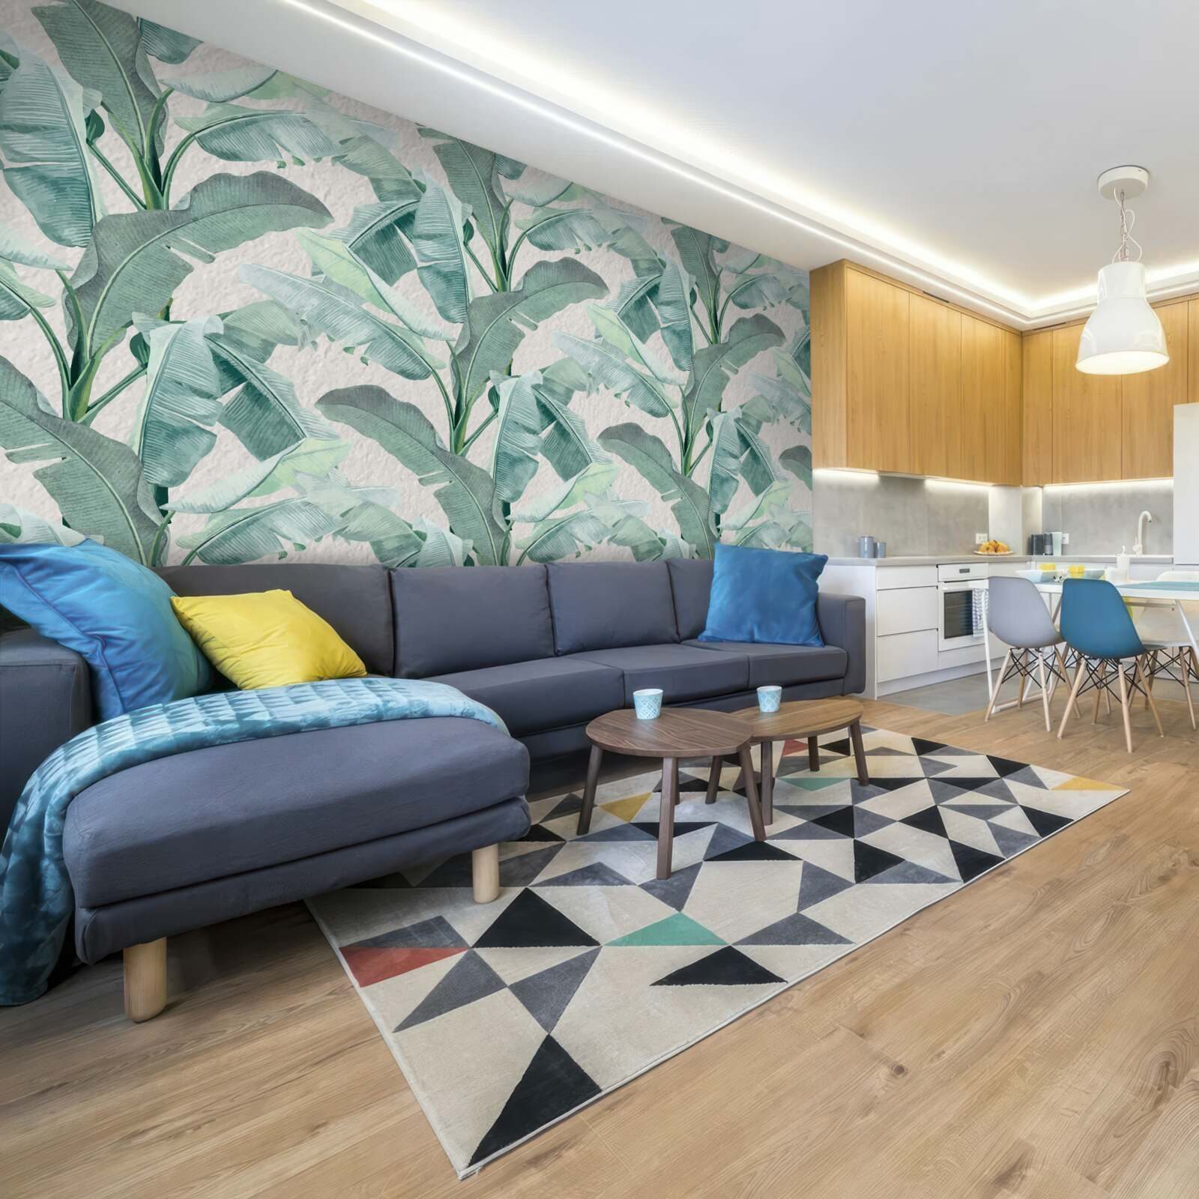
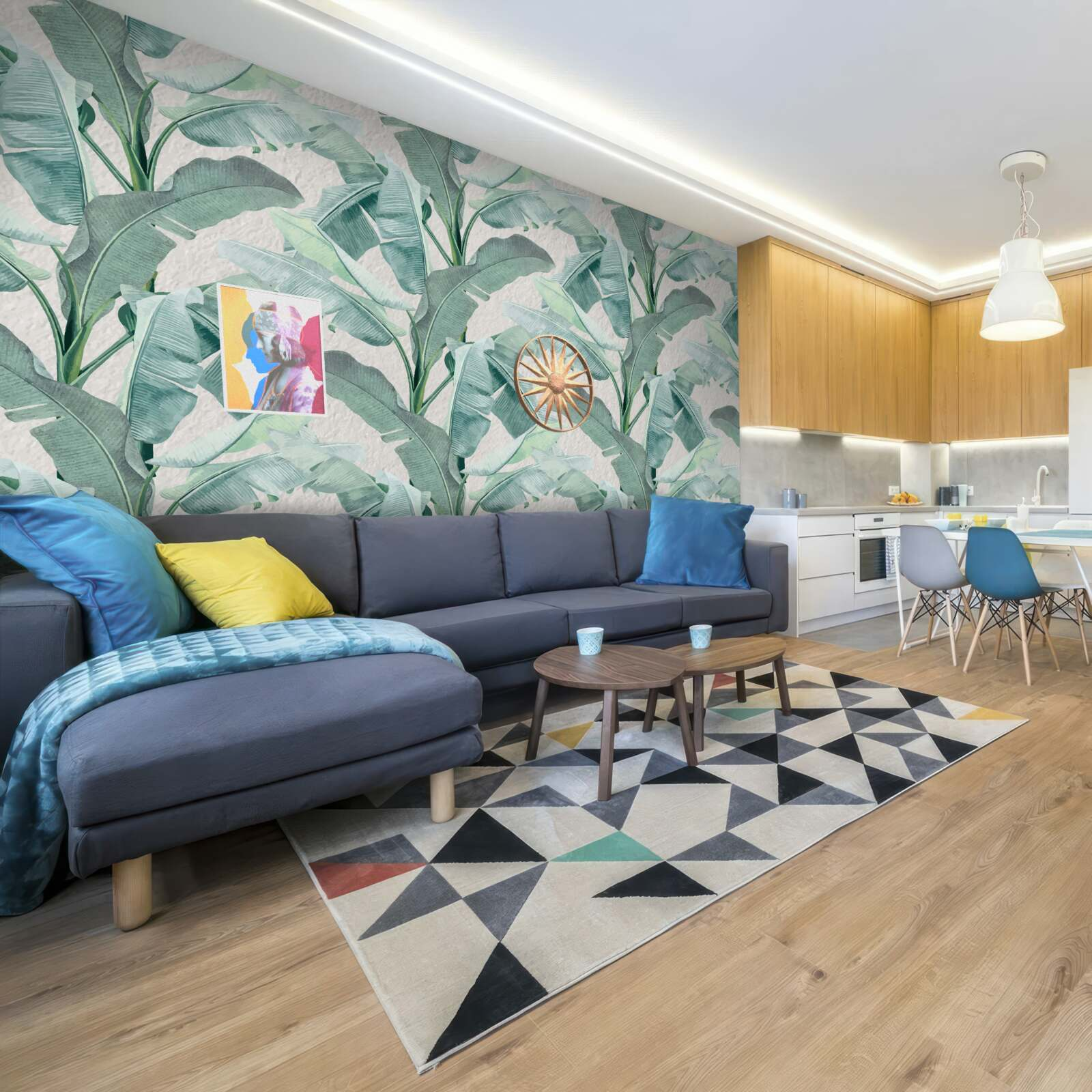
+ wall art (274, 353)
+ wall art (555, 384)
